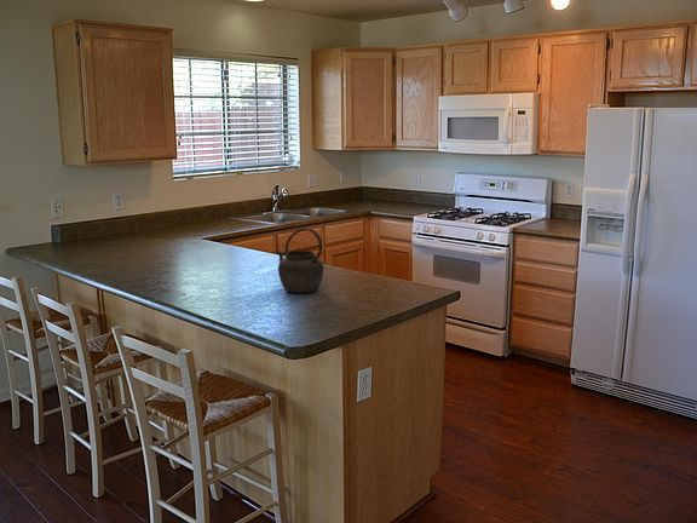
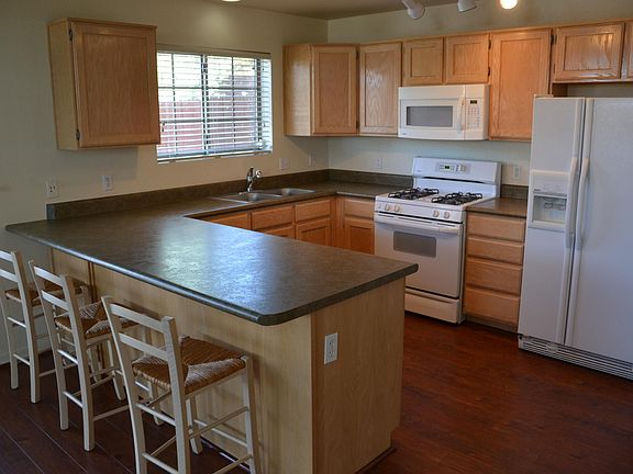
- kettle (298, 259)
